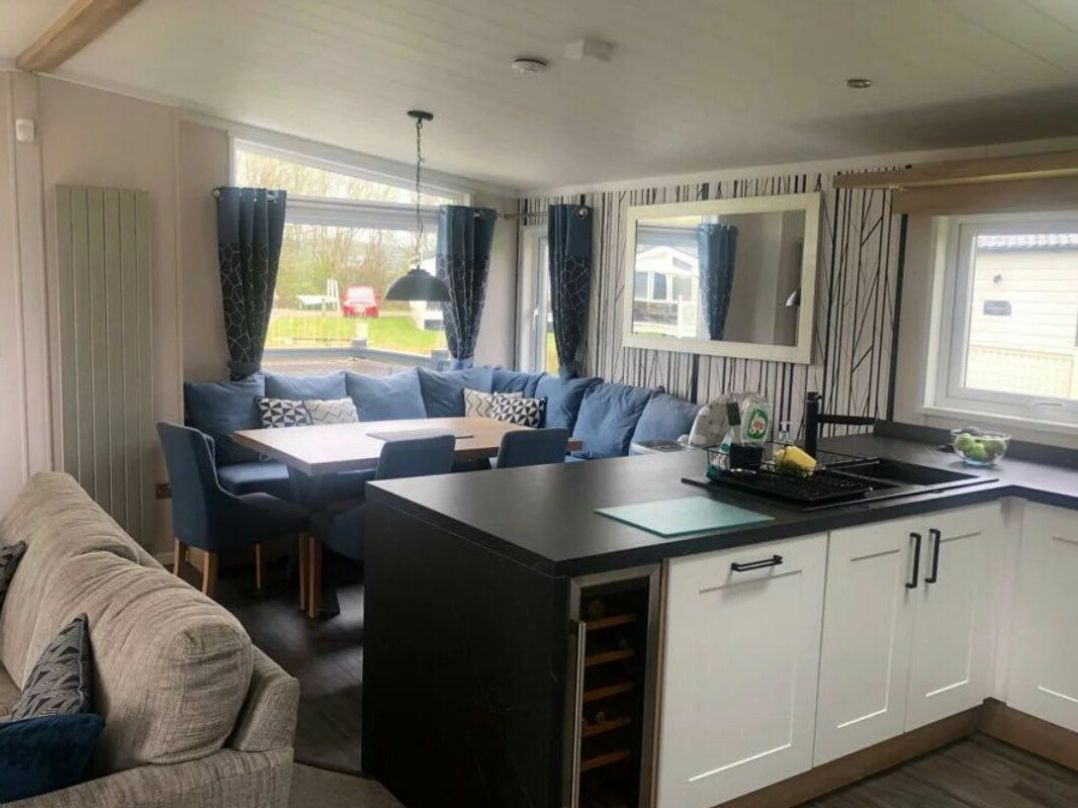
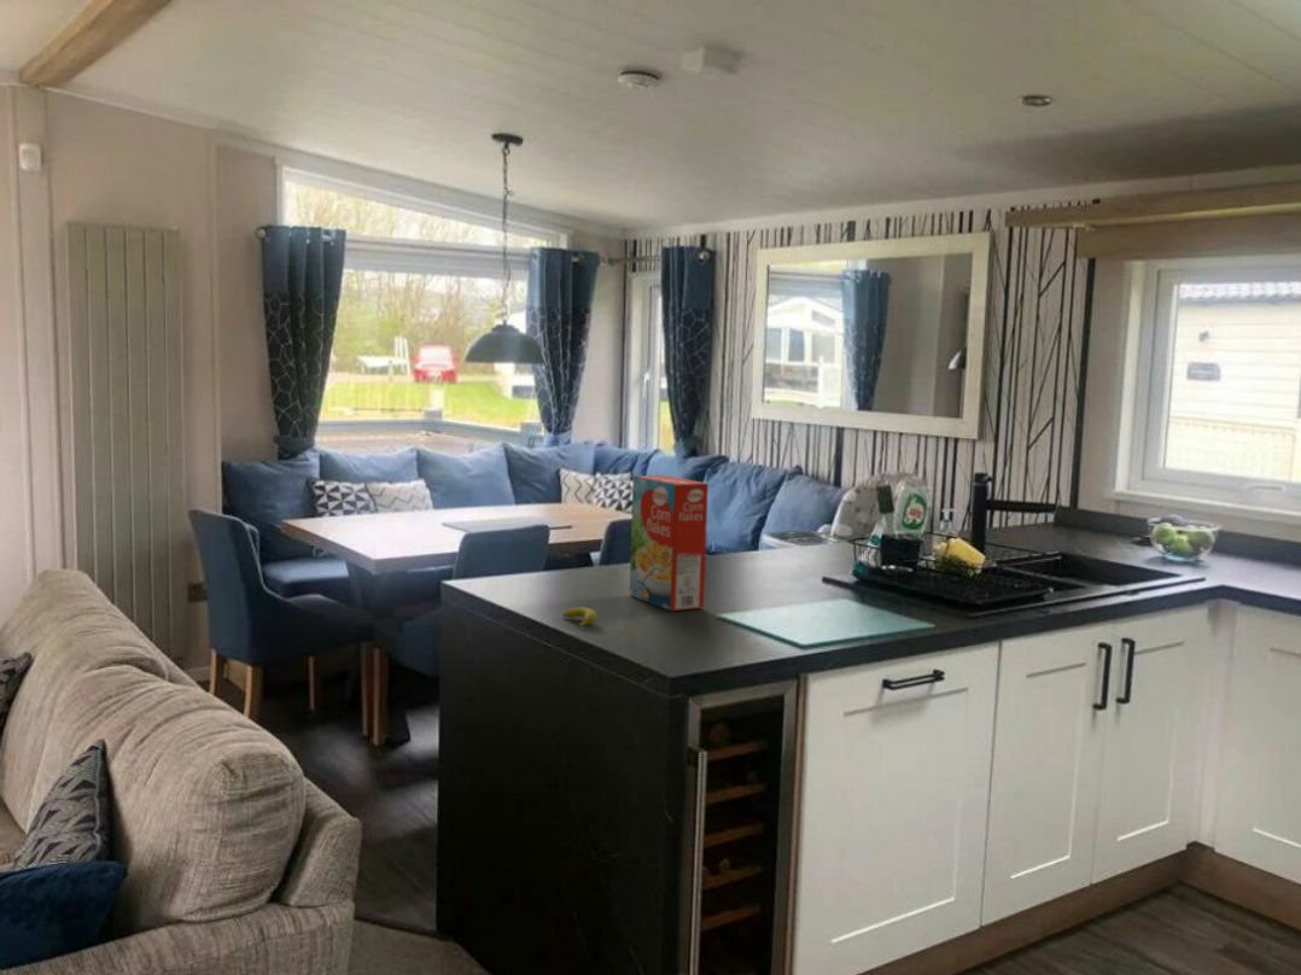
+ cereal box (667, 541)
+ banana (581, 615)
